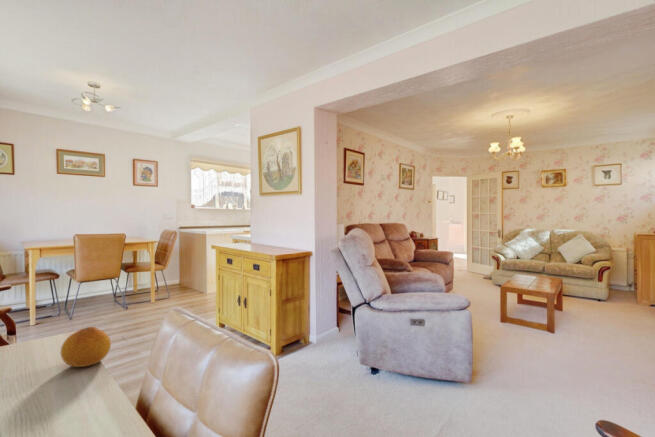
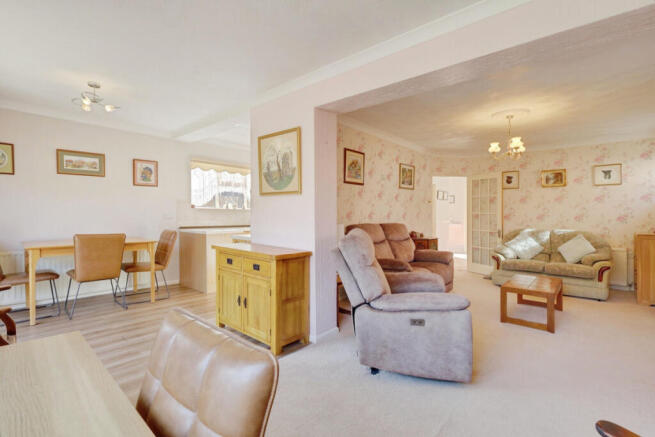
- fruit (87, 345)
